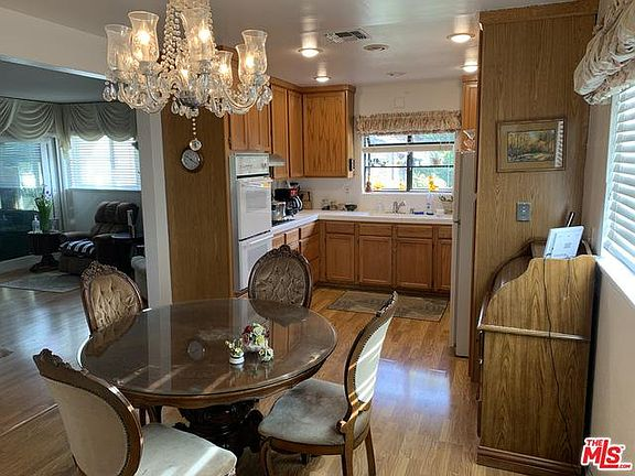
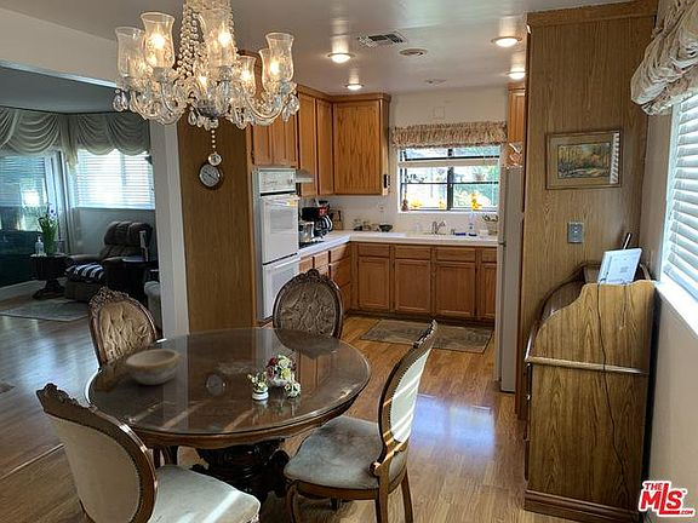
+ bowl (153, 367)
